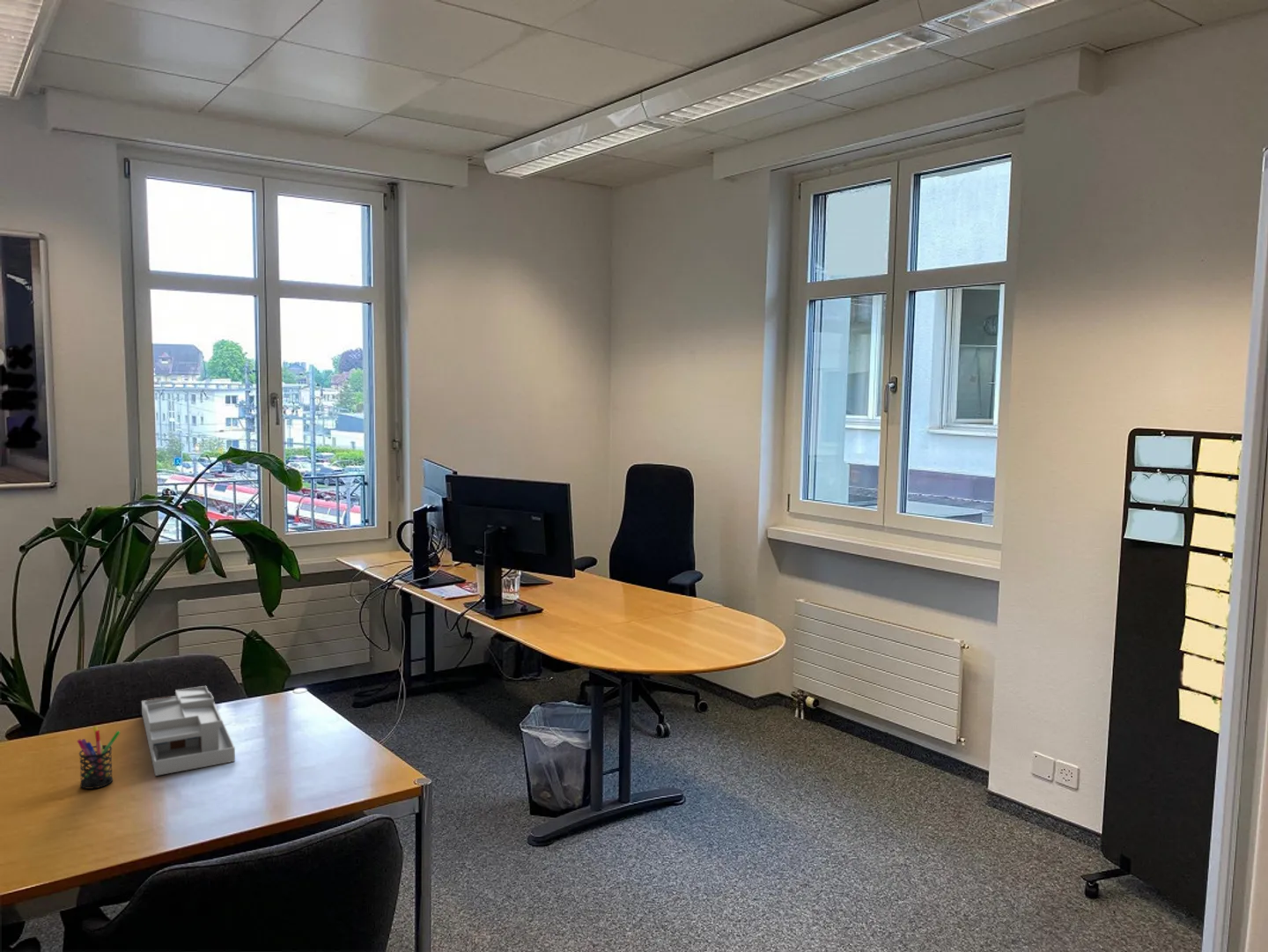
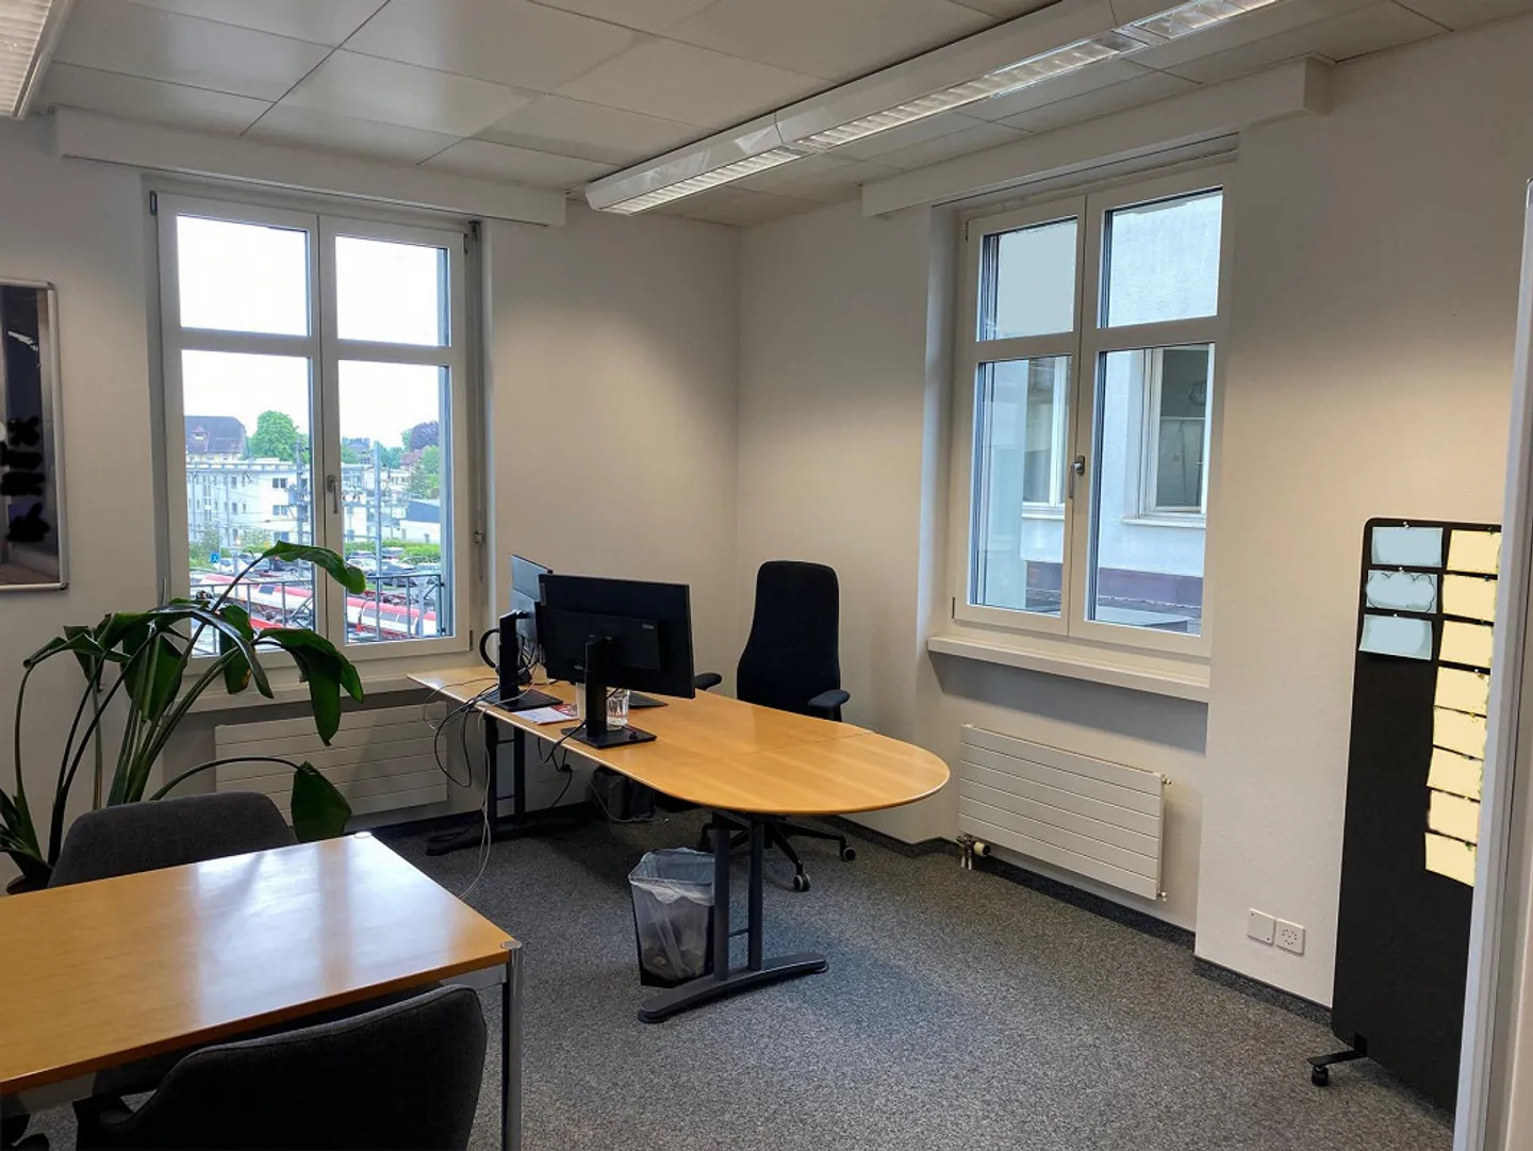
- desk organizer (185, 719)
- pen holder (100, 754)
